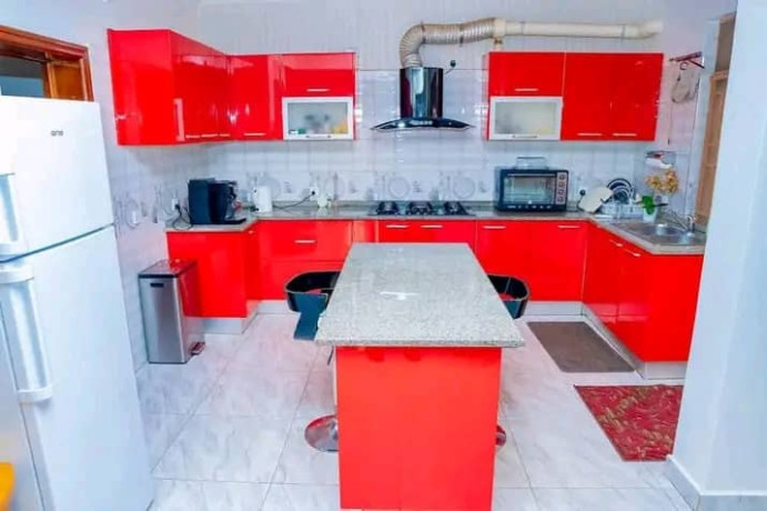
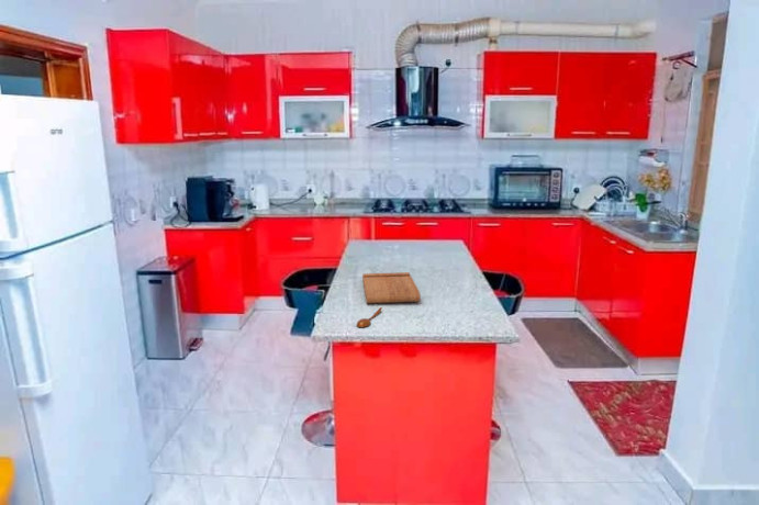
+ cutting board (389, 287)
+ spoon (370, 317)
